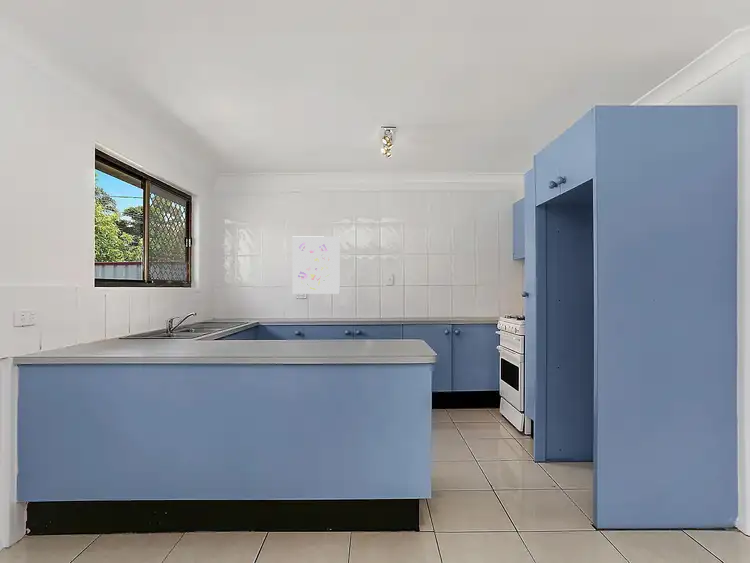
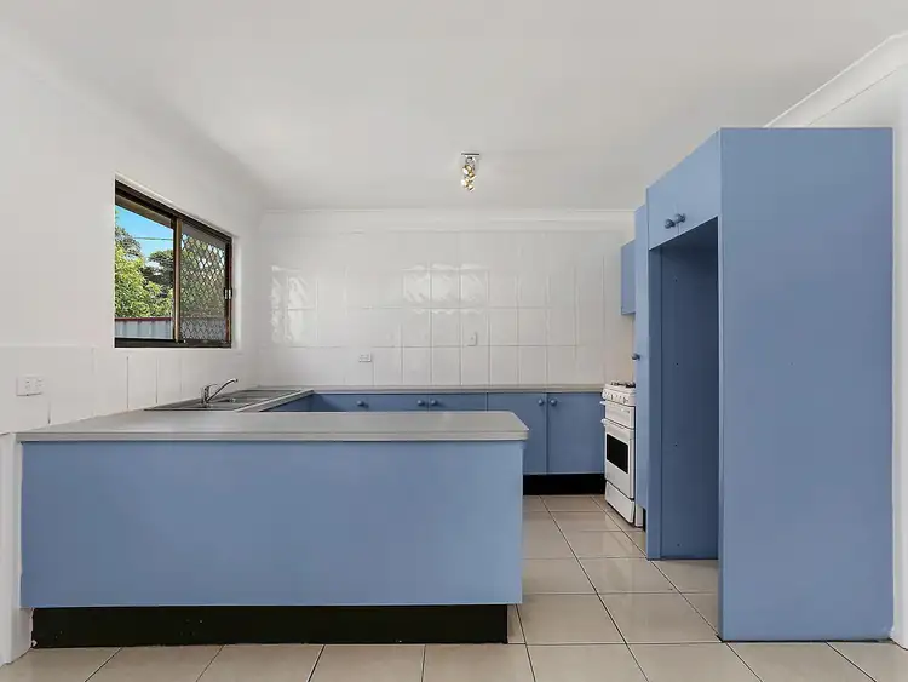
- wall art (316, 265)
